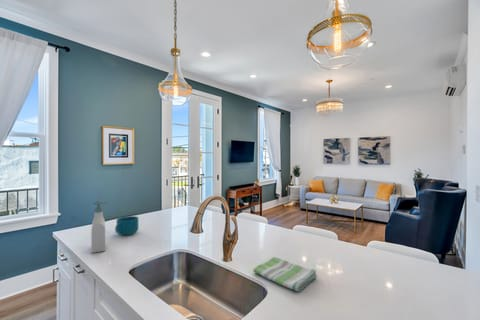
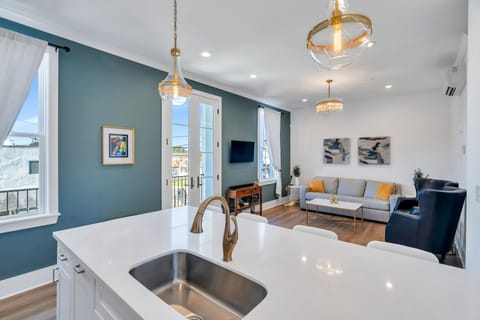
- dish towel (284, 271)
- cup (125, 226)
- soap bottle (100, 224)
